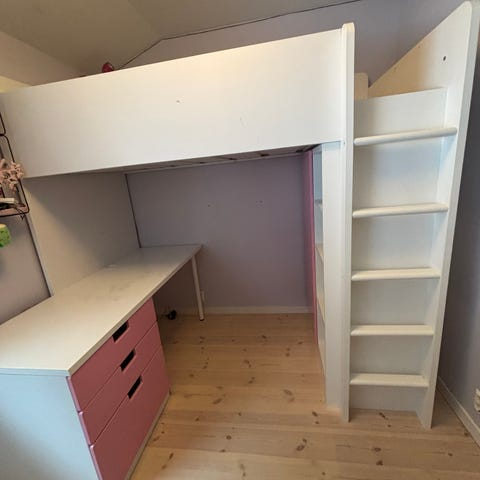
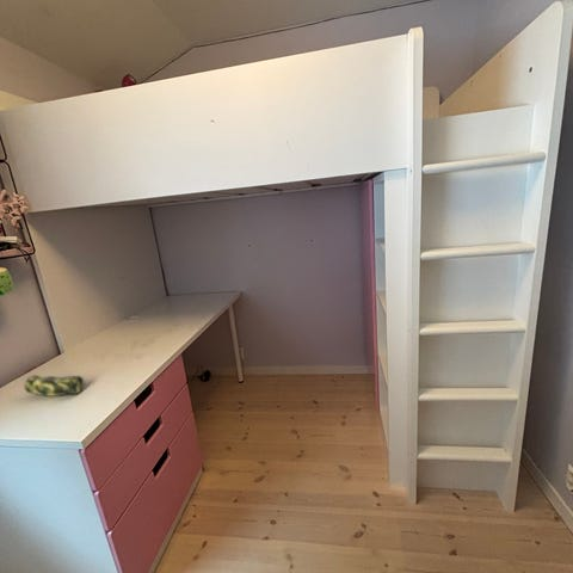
+ pencil case (53, 384)
